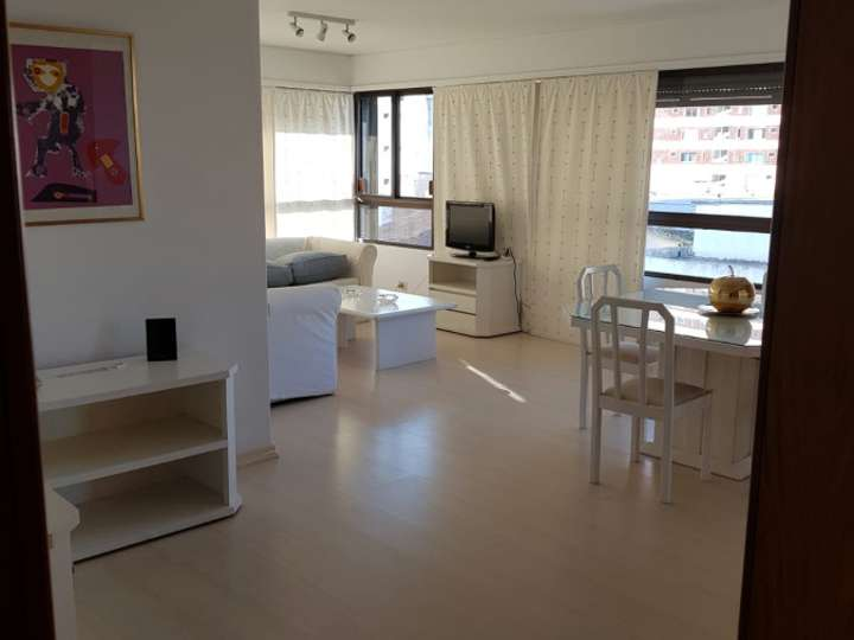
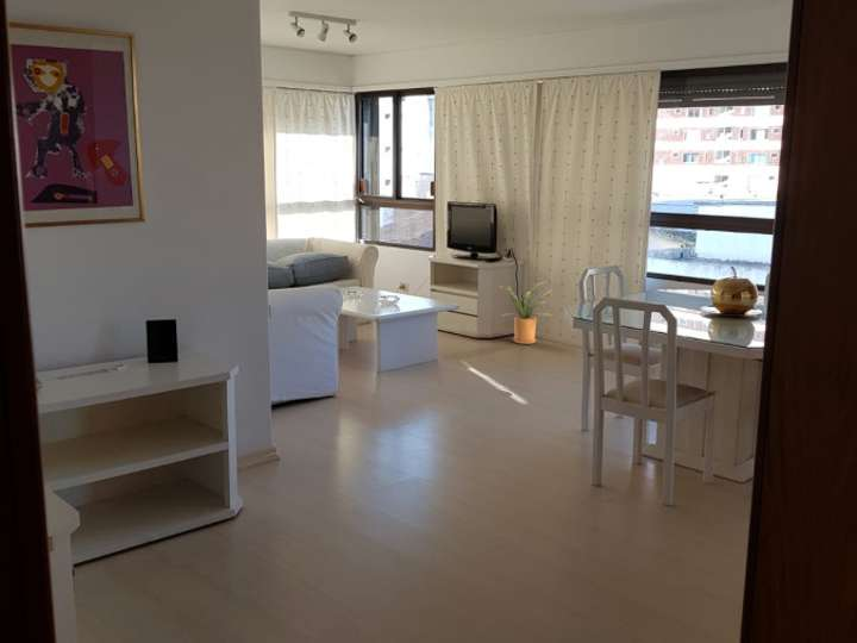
+ house plant (526, 310)
